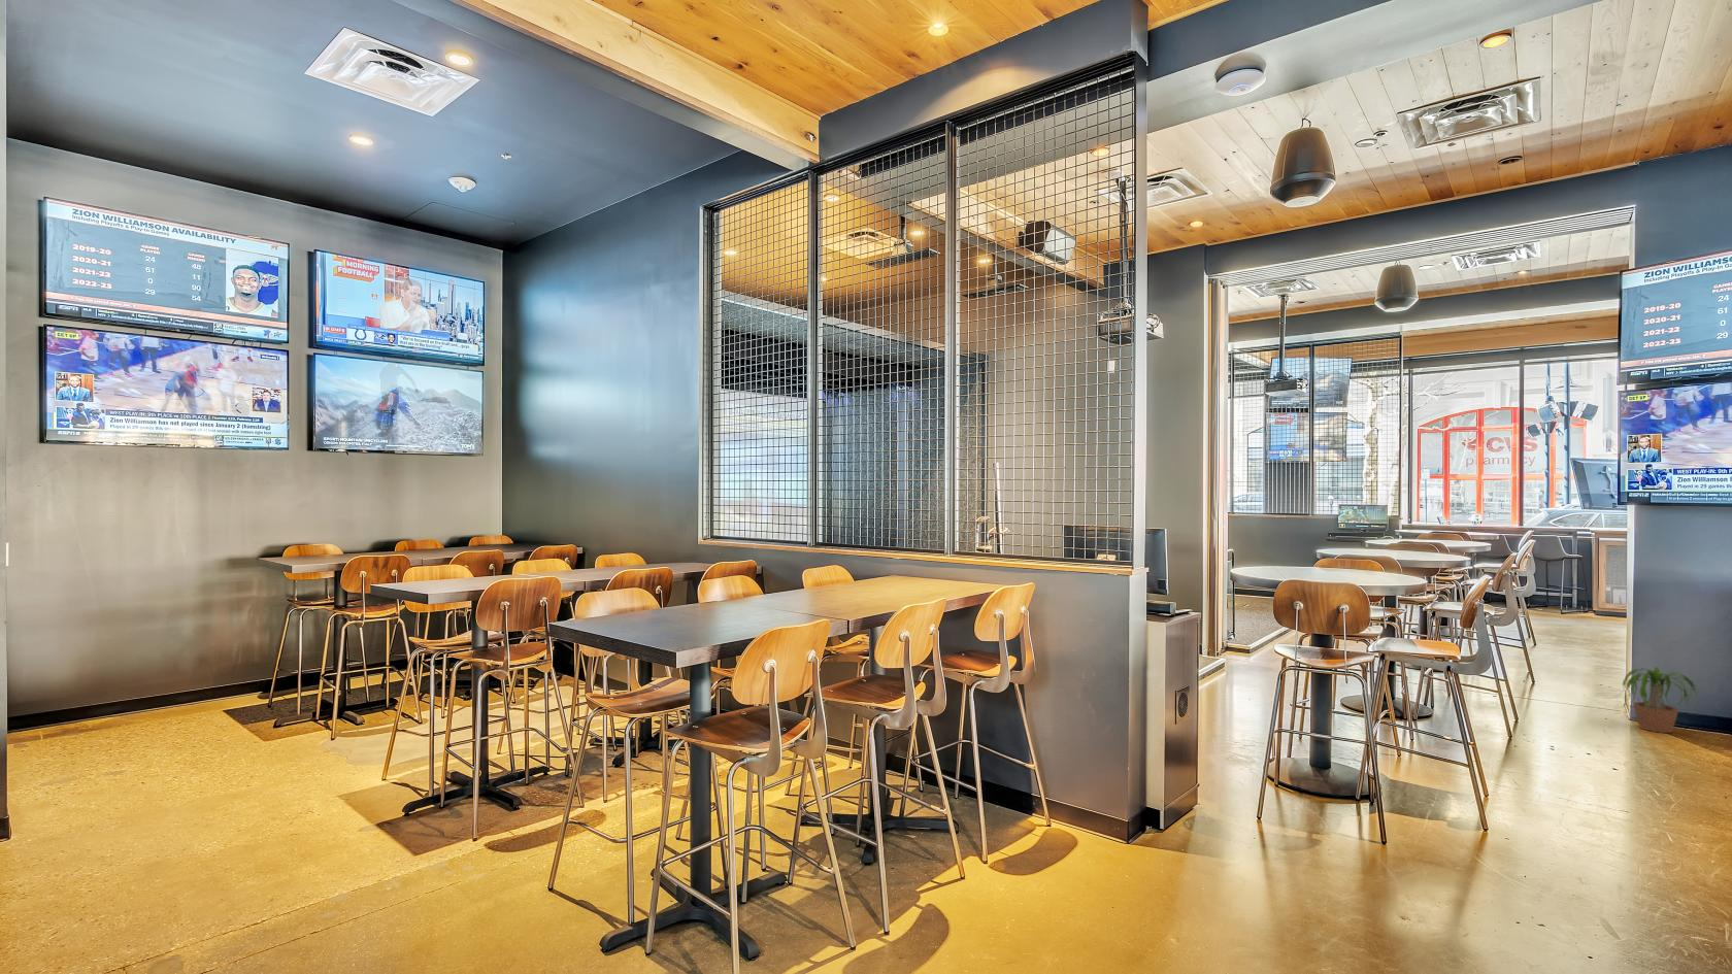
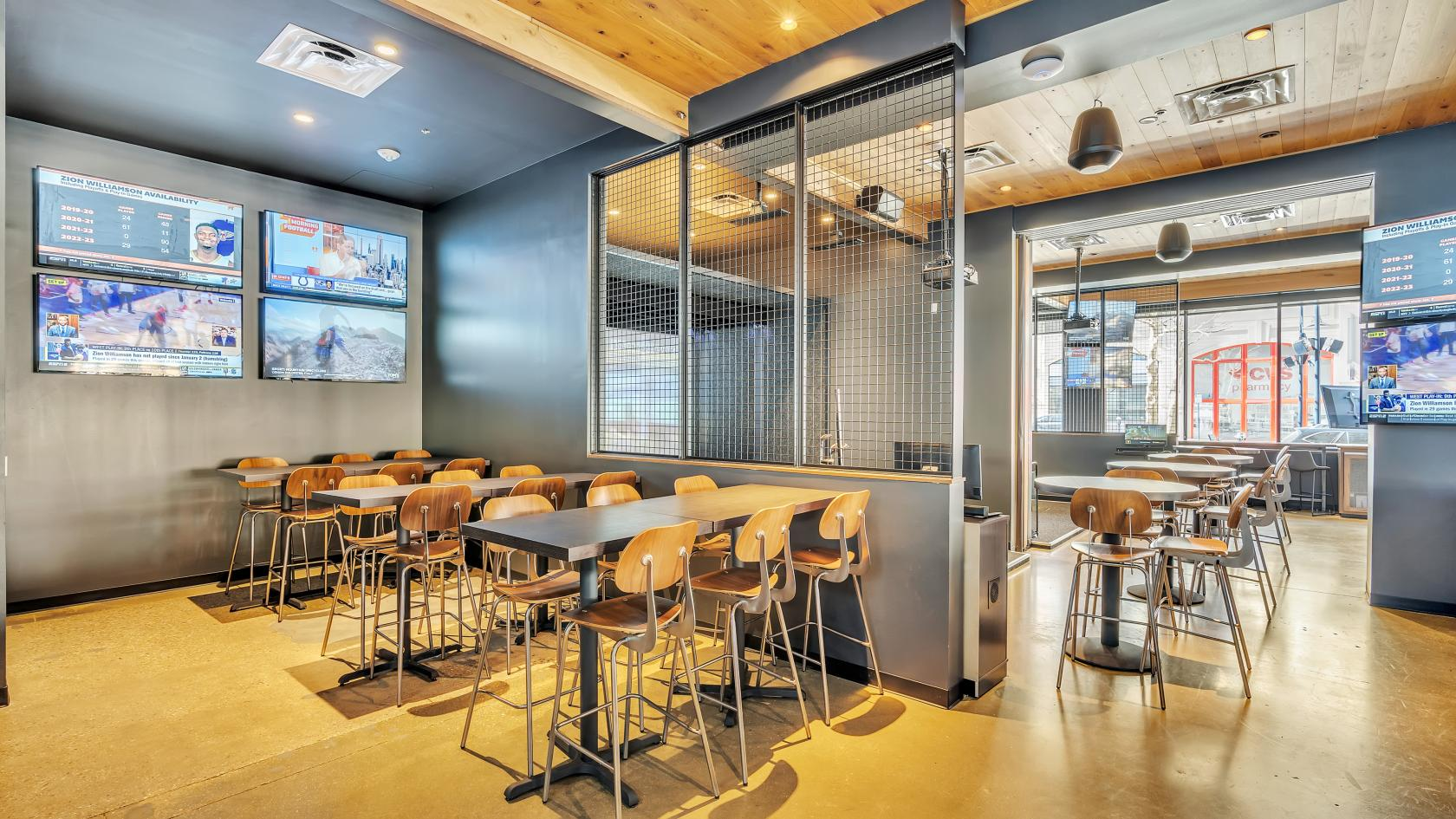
- potted plant (1661, 699)
